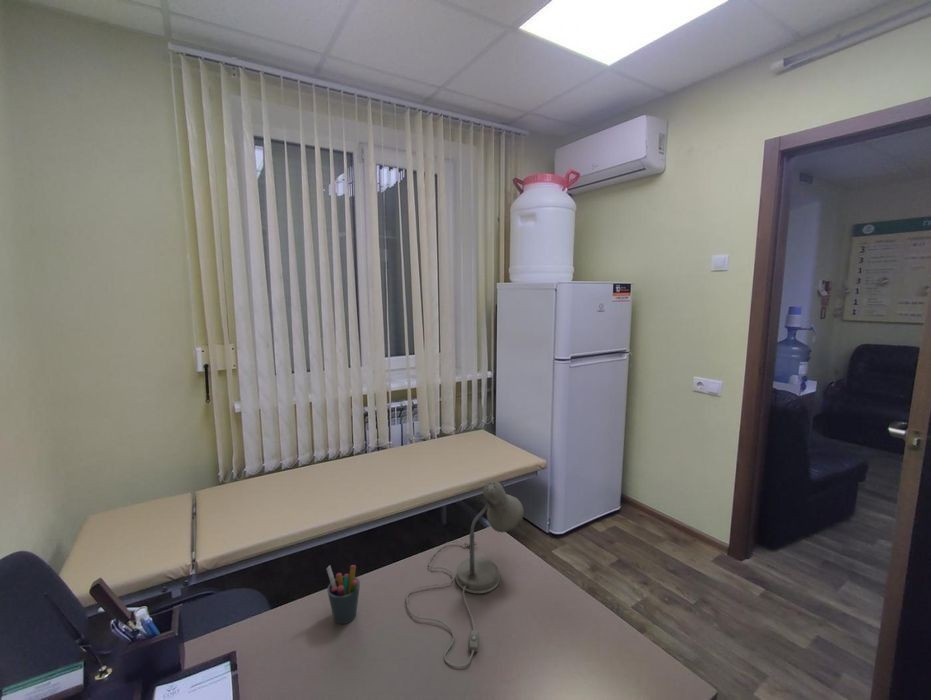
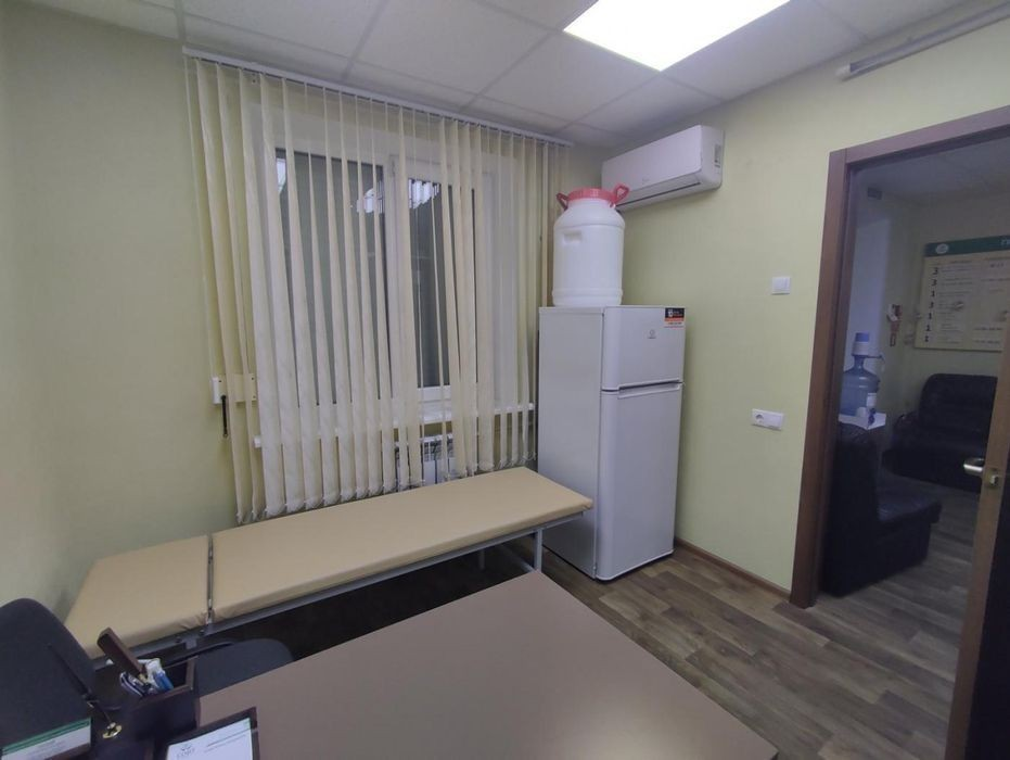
- pen holder (344, 592)
- desk lamp (470, 543)
